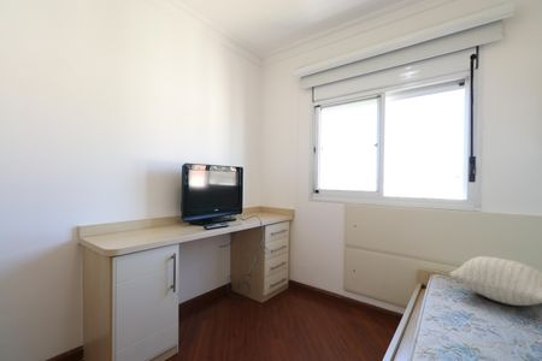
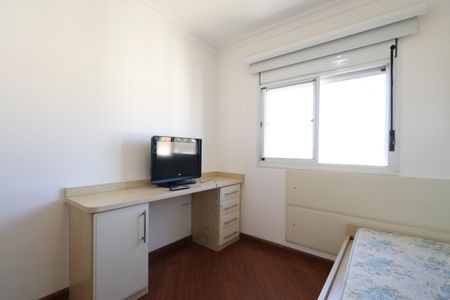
- pillow (500, 278)
